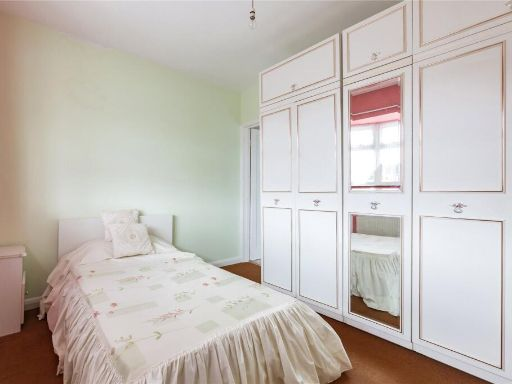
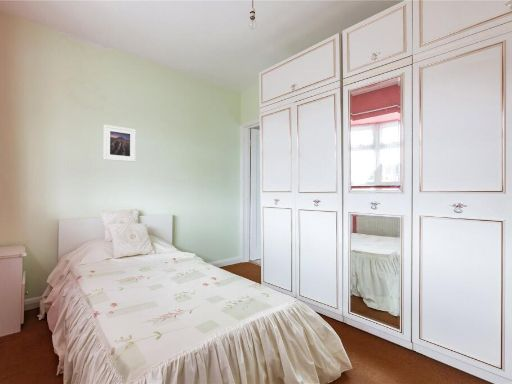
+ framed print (120, 144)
